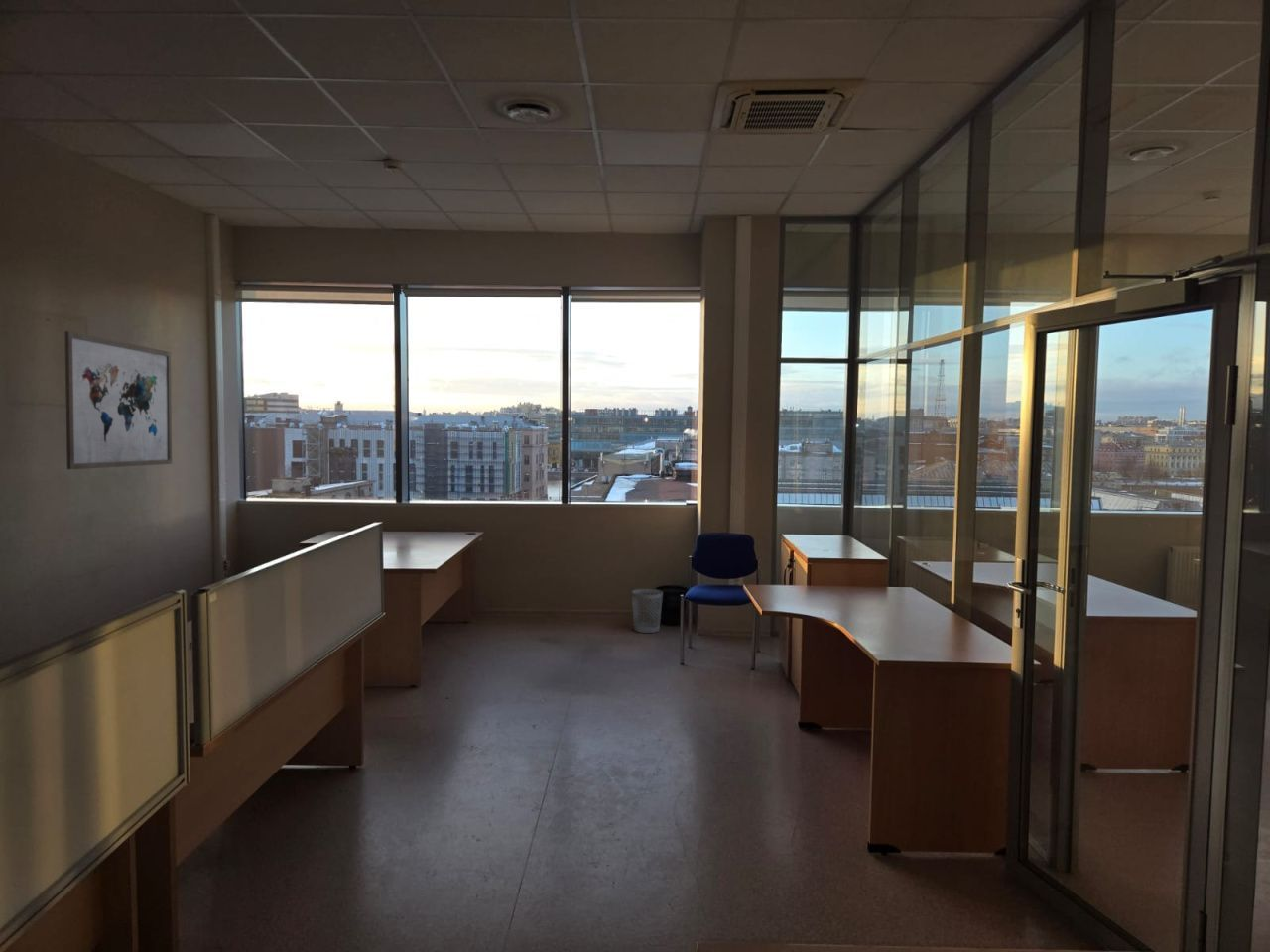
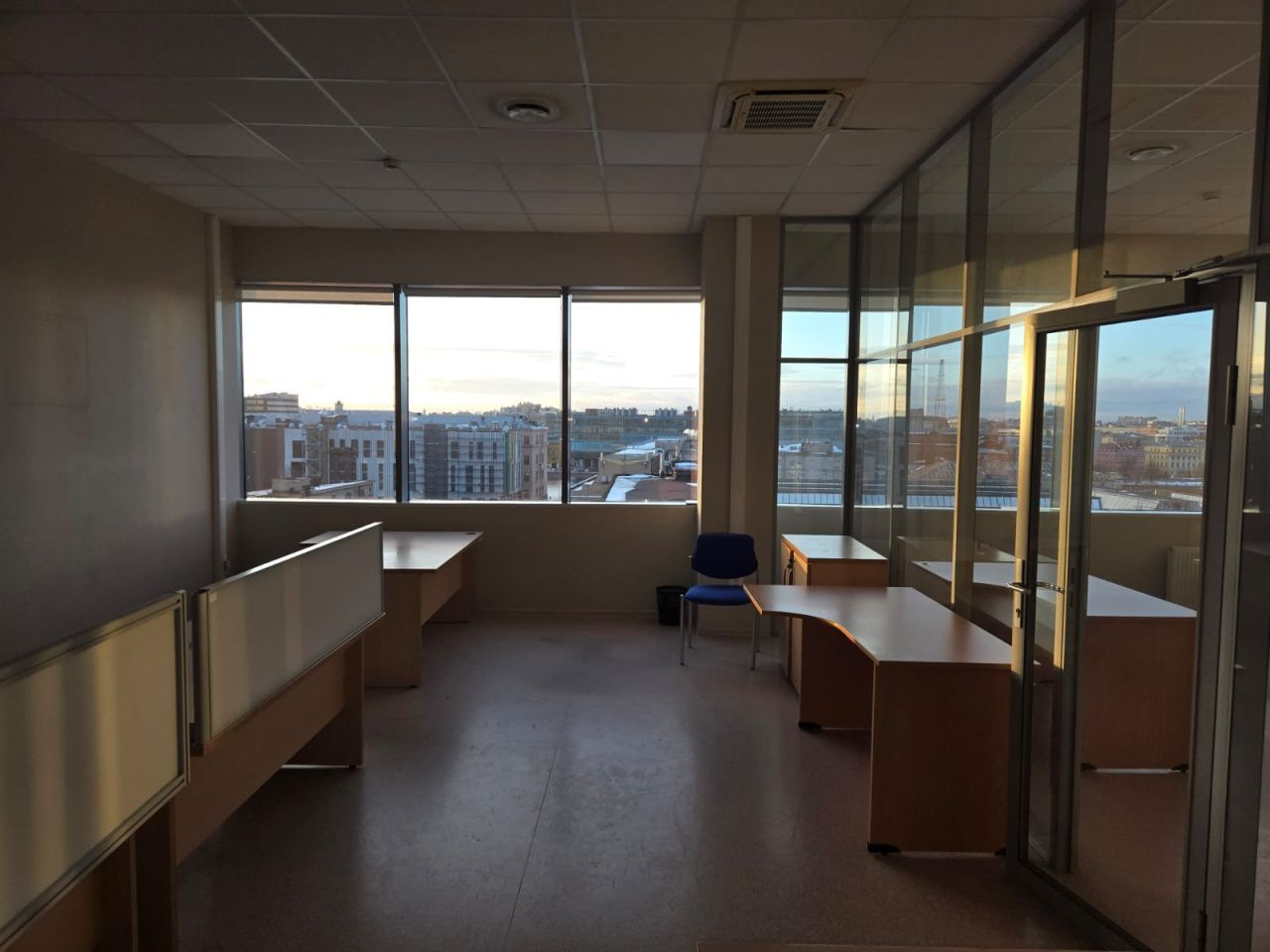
- wastebasket (647, 610)
- wall art (124, 405)
